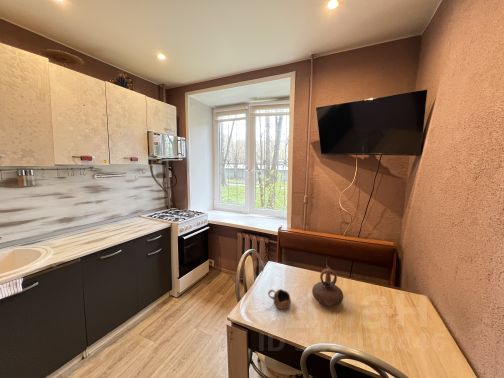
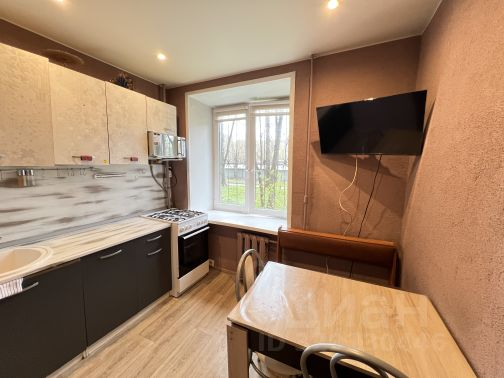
- teapot (327, 282)
- cup (279, 296)
